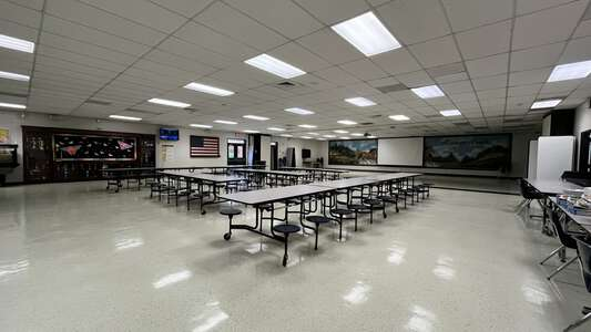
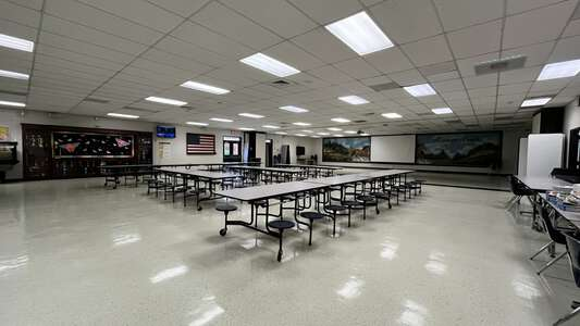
+ ceiling vent (498, 65)
